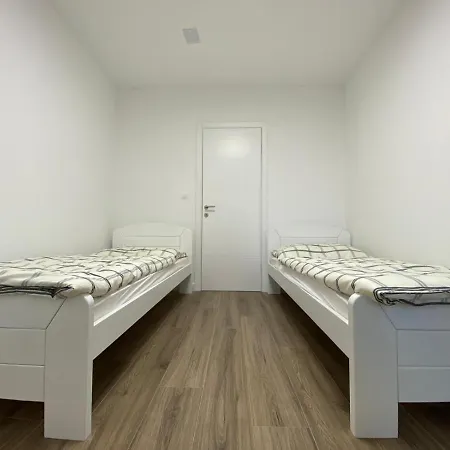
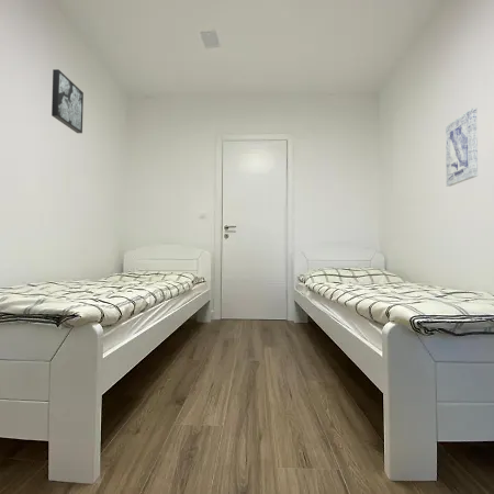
+ wall art (68, 103)
+ wall art (460, 149)
